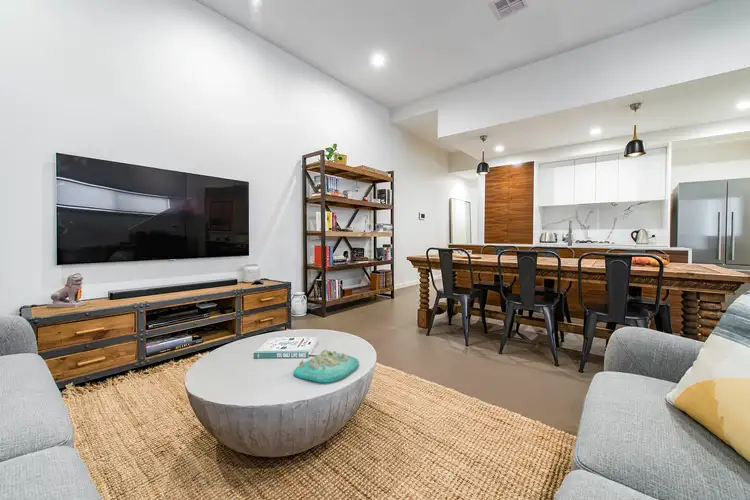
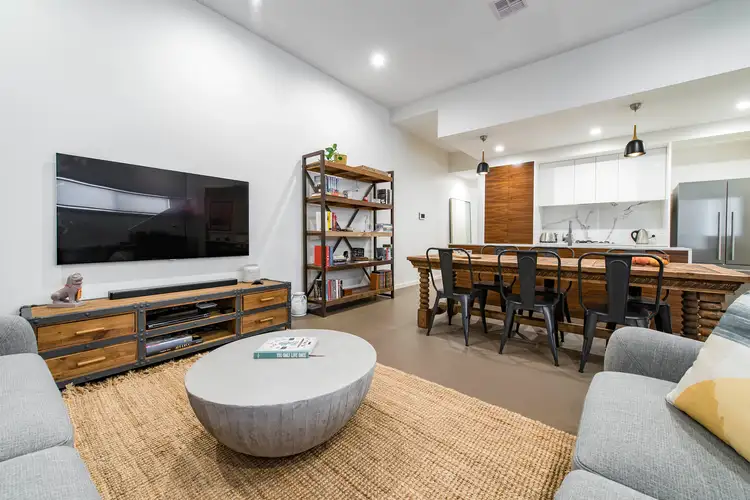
- decorative tray (328, 354)
